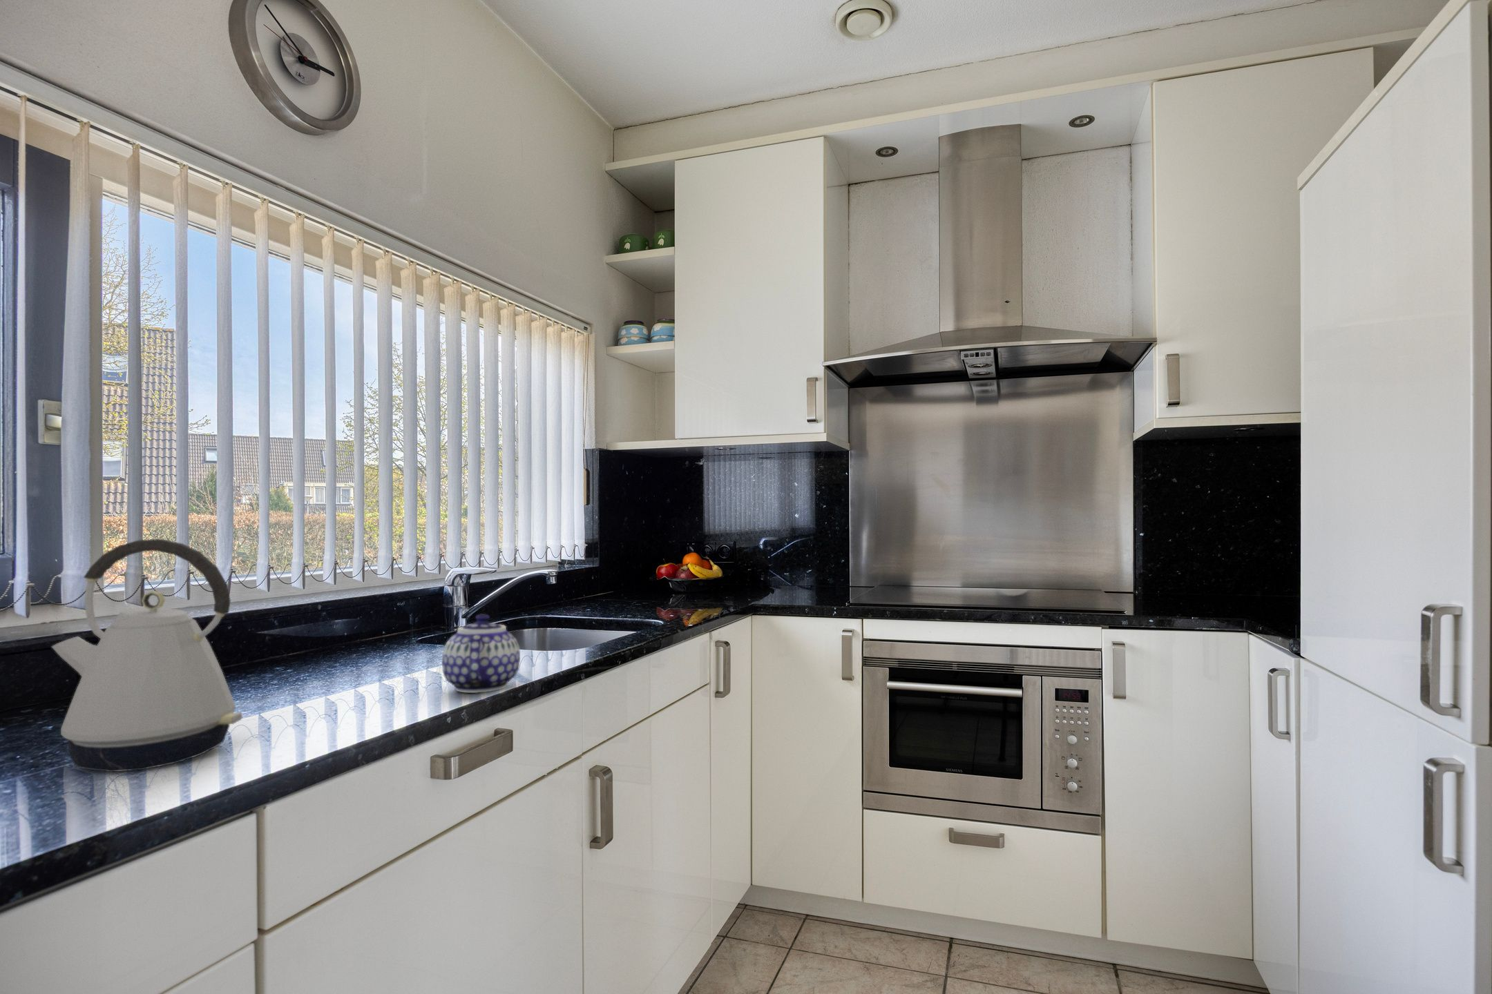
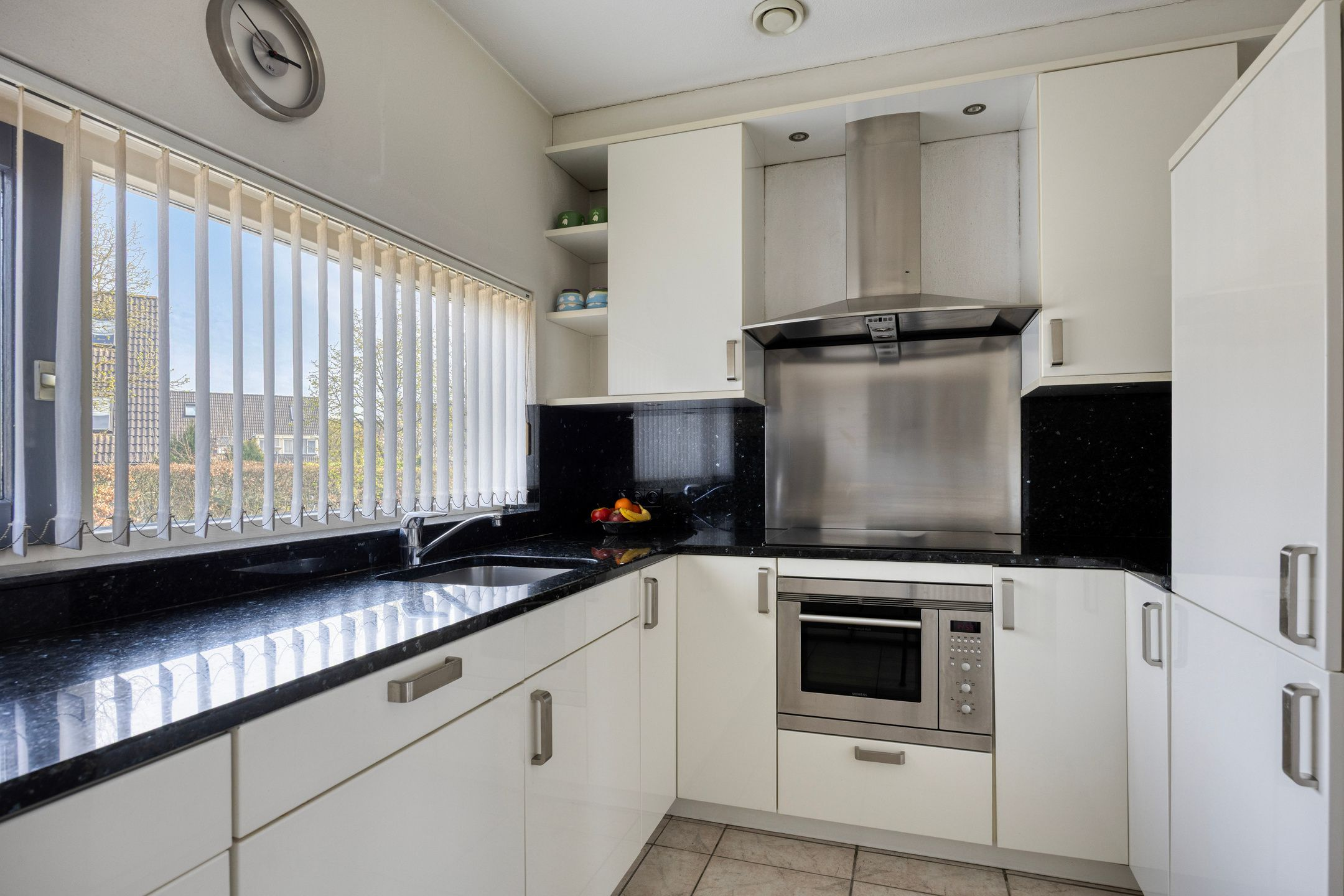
- teapot (482, 651)
- kettle (148, 647)
